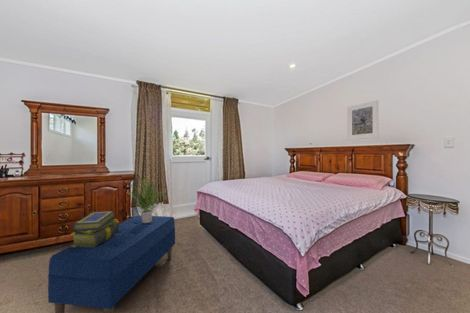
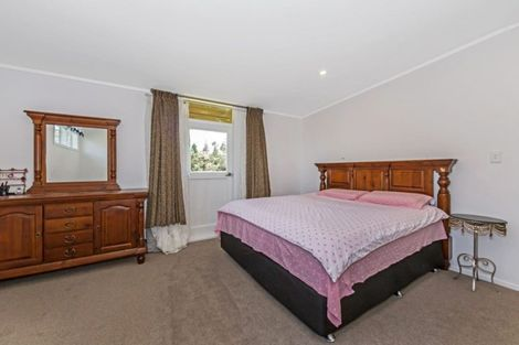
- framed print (362, 121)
- stack of books (96, 227)
- bench (127, 257)
- potted plant (147, 200)
